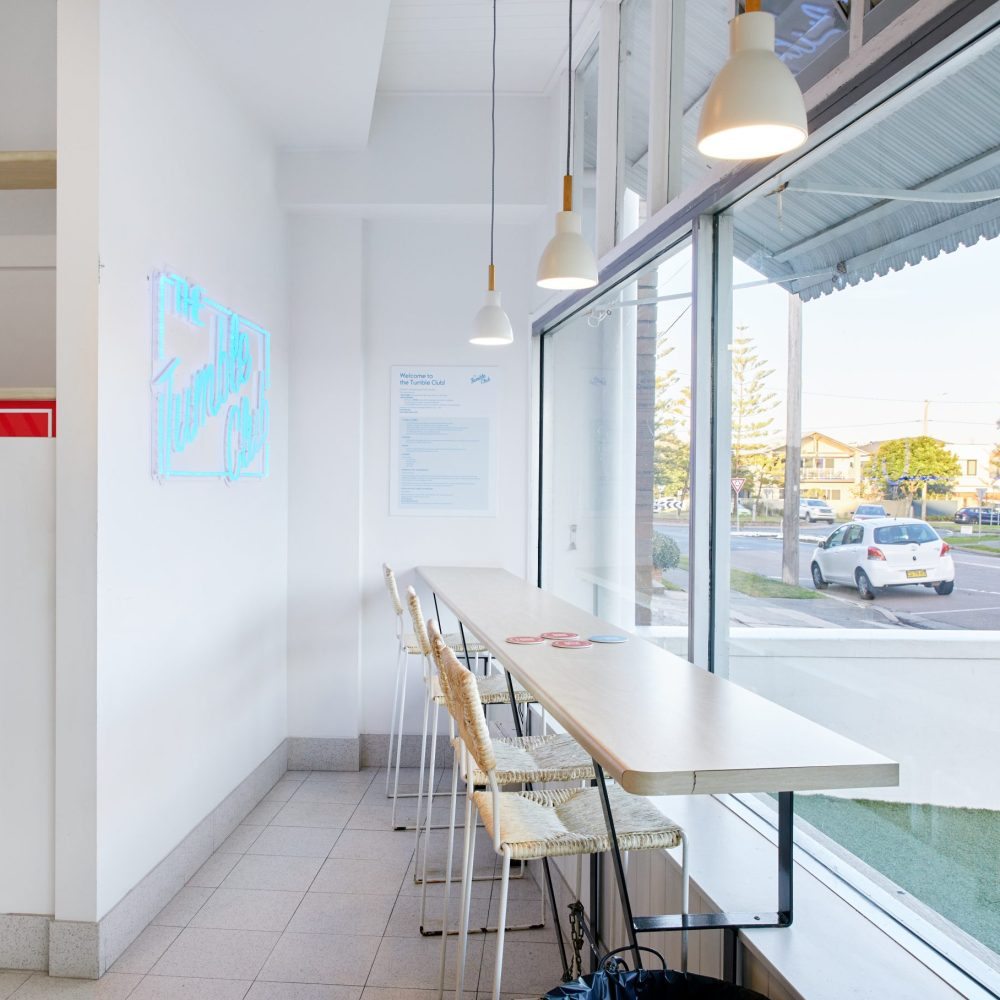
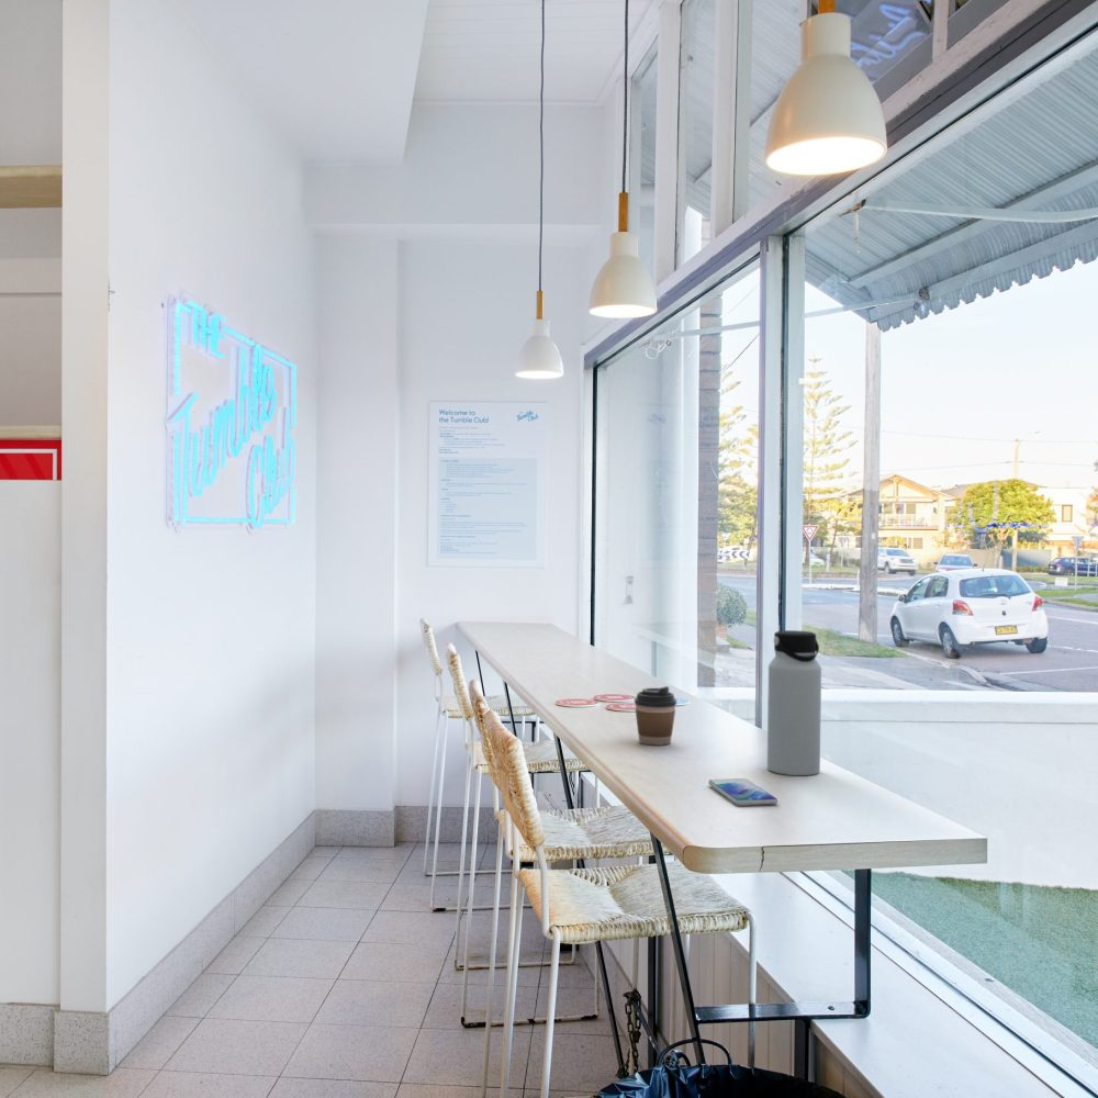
+ water bottle (794, 701)
+ coffee cup (654, 714)
+ smartphone (741, 791)
